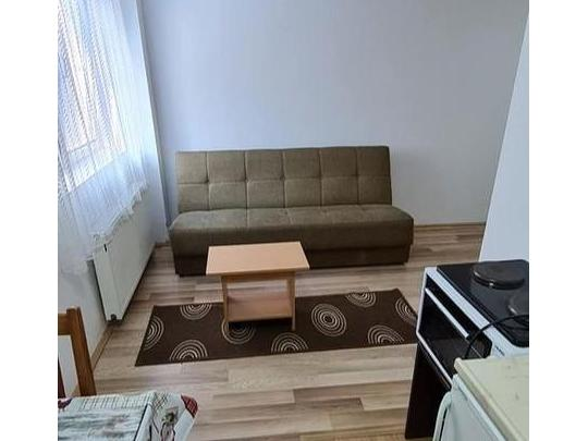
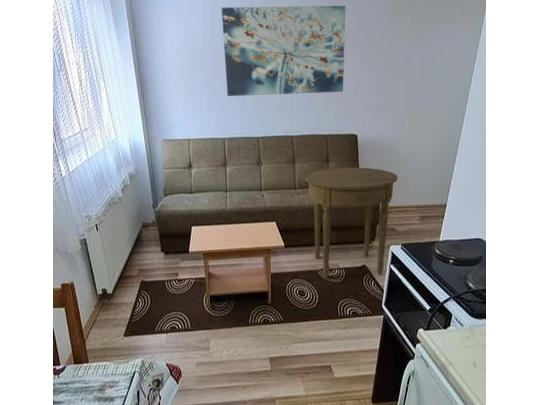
+ wall art (285, 51)
+ side table (348, 206)
